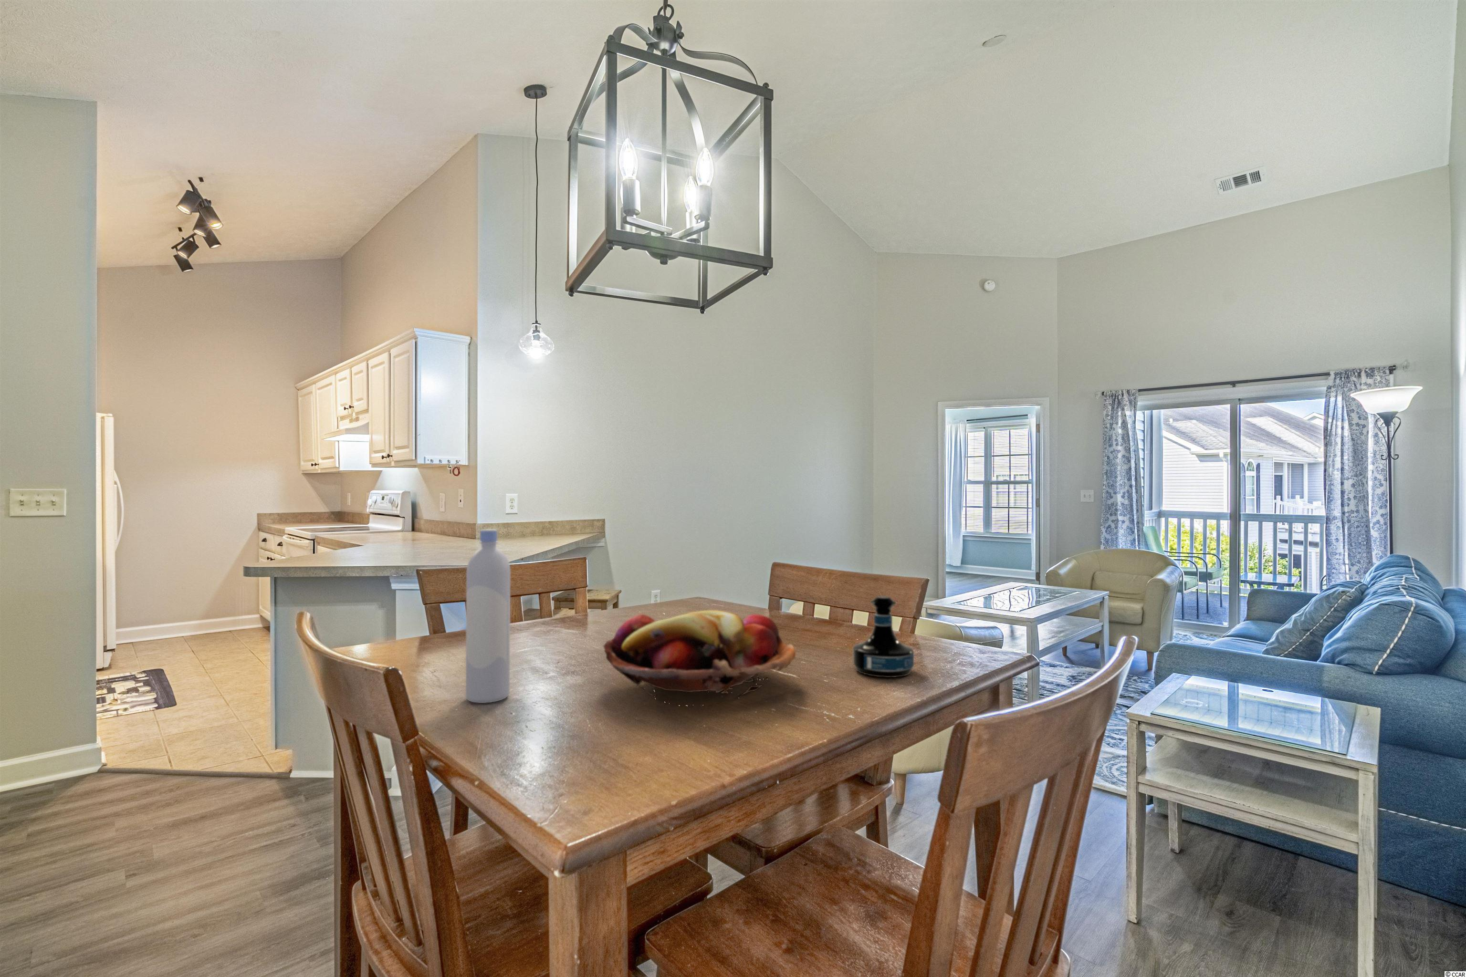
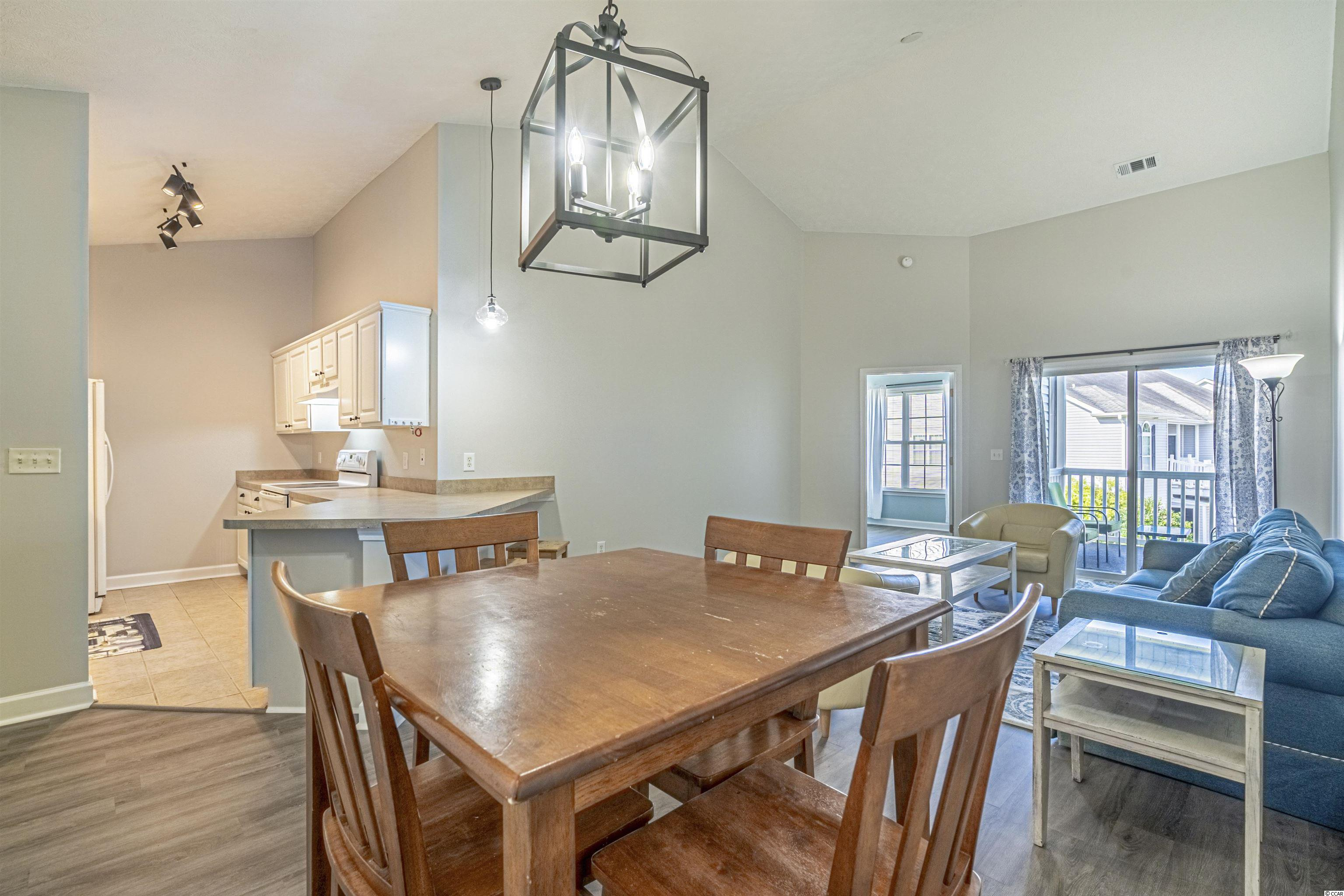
- tequila bottle (882, 634)
- bottle (489, 614)
- fruit basket (702, 648)
